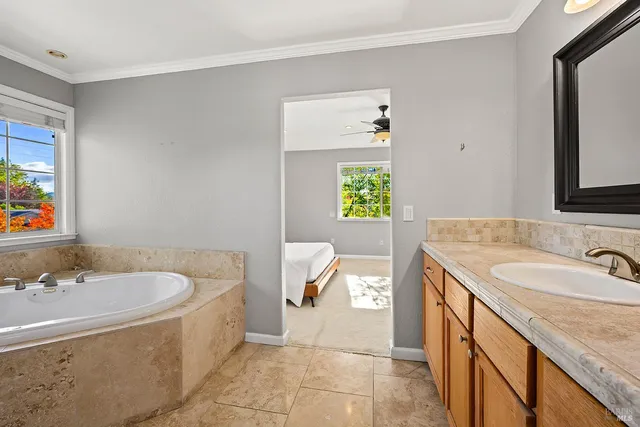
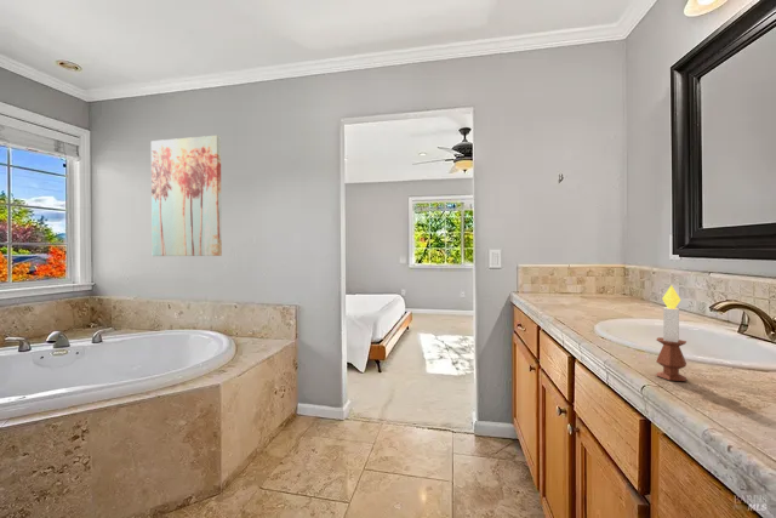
+ candle (671, 330)
+ wall art (186, 197)
